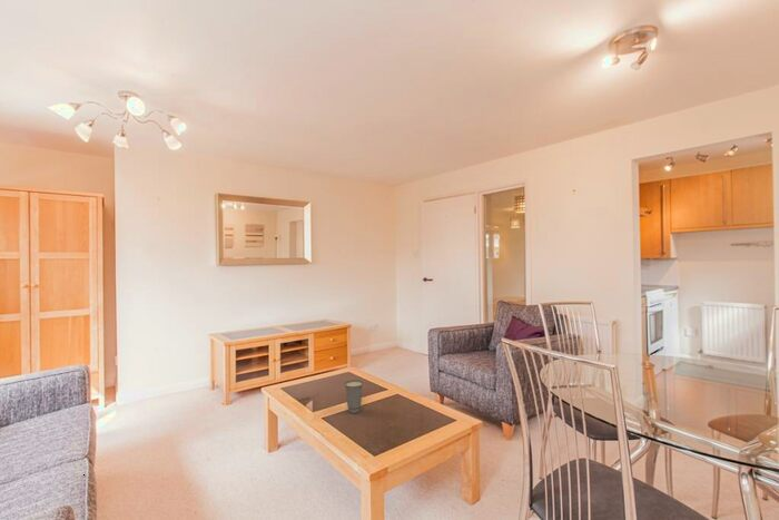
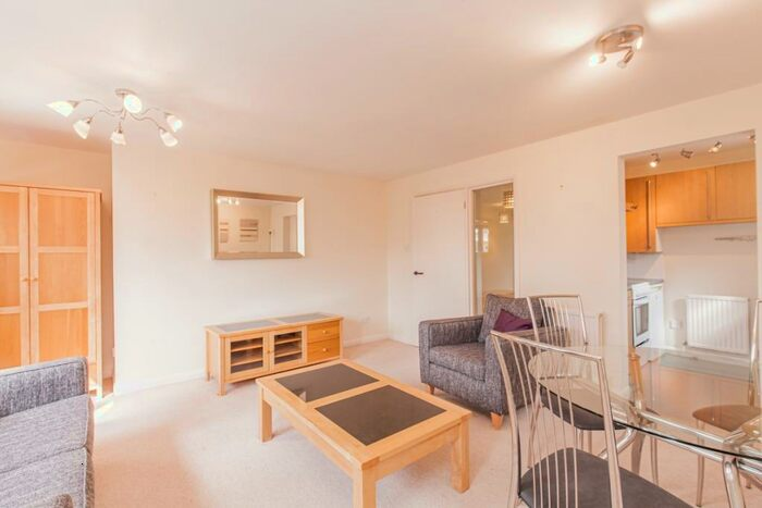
- cup (354, 396)
